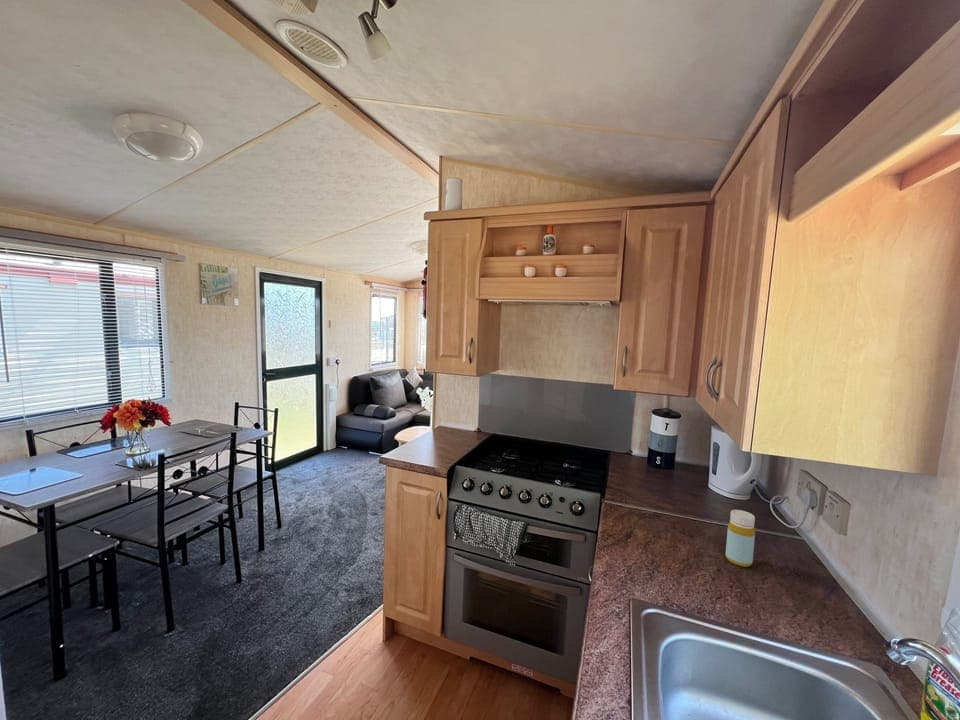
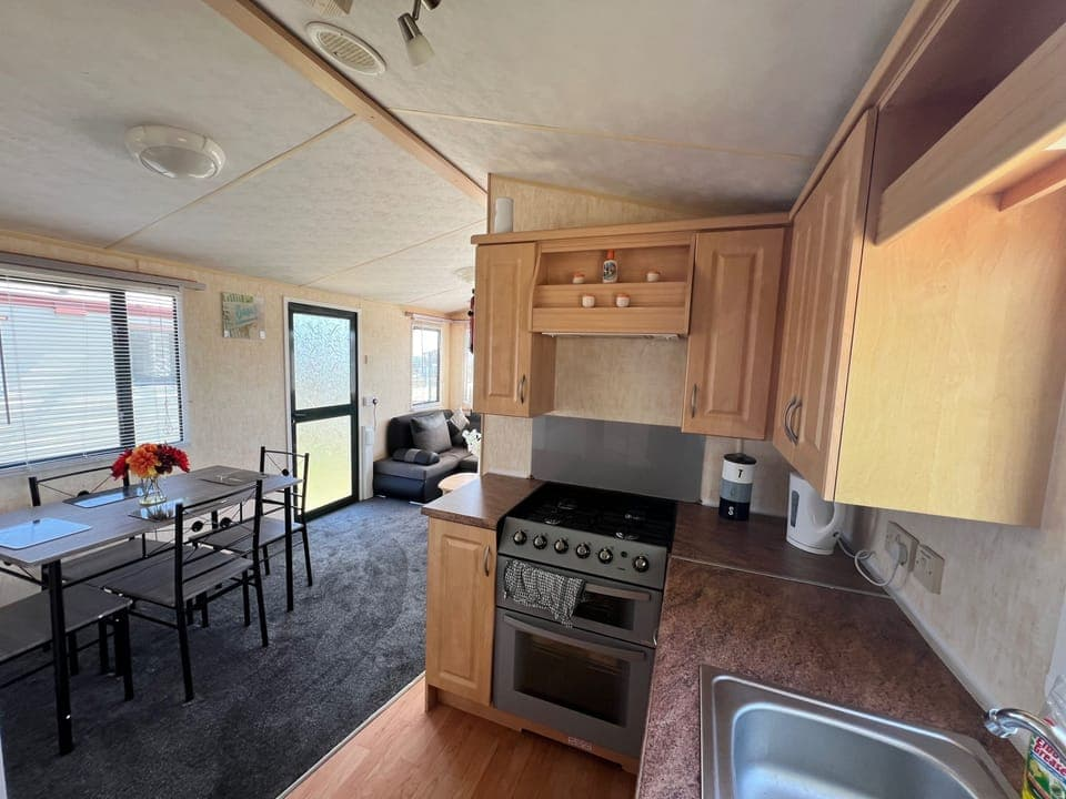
- bottle (740, 537)
